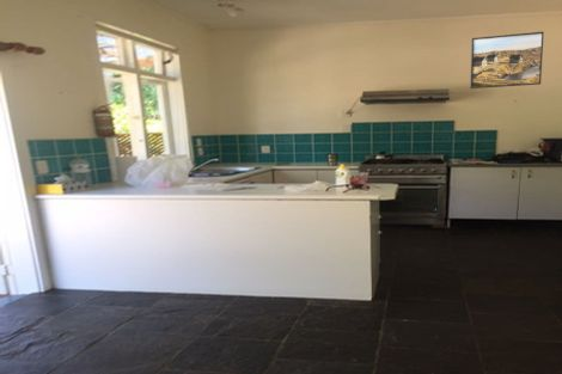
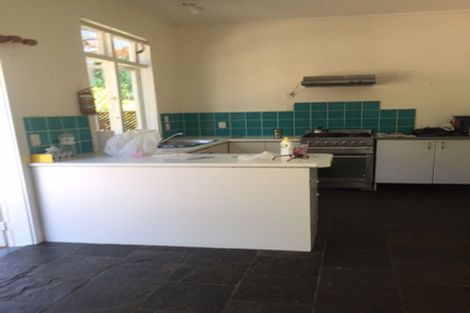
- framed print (505, 61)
